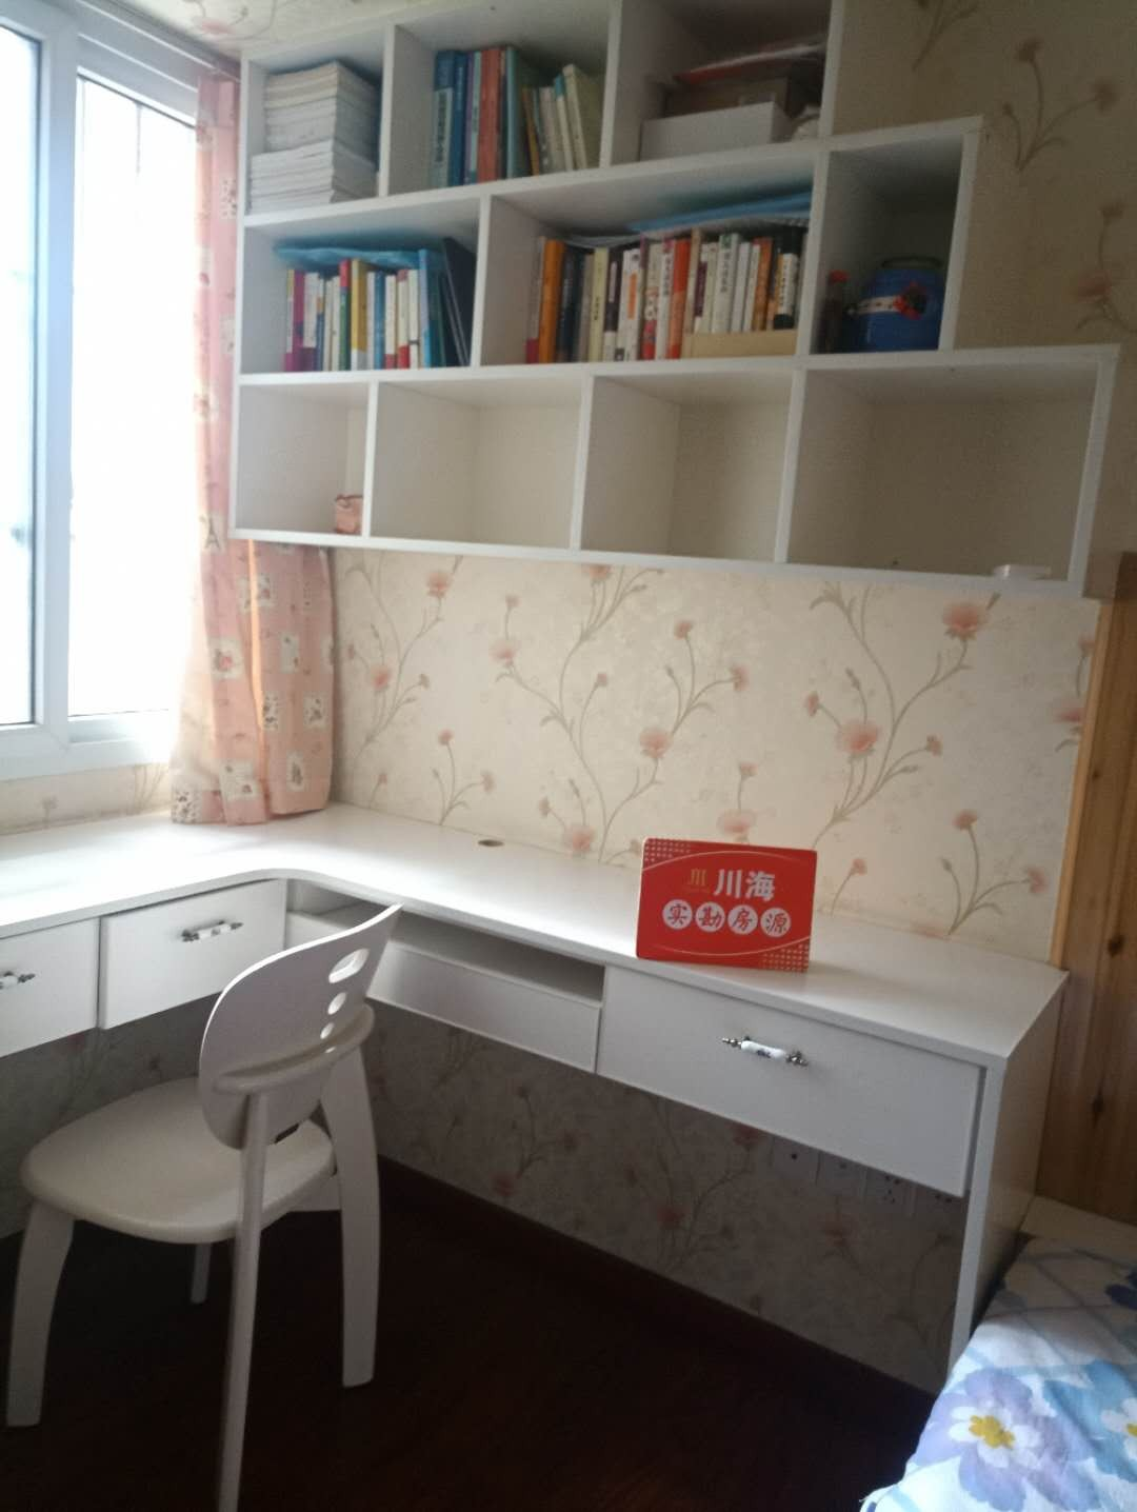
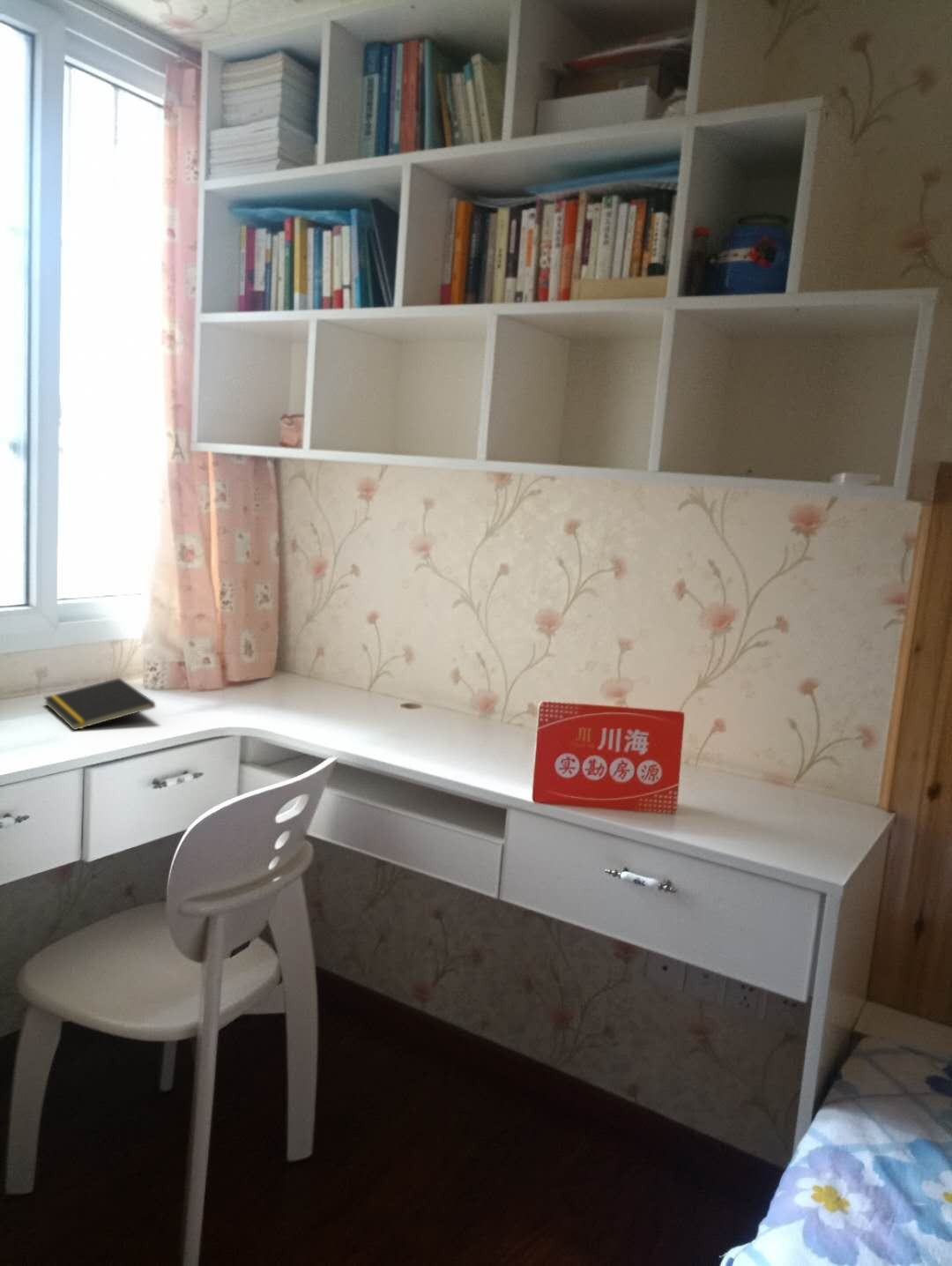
+ notepad (98, 702)
